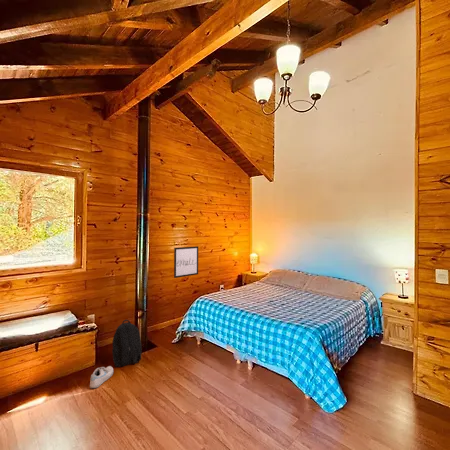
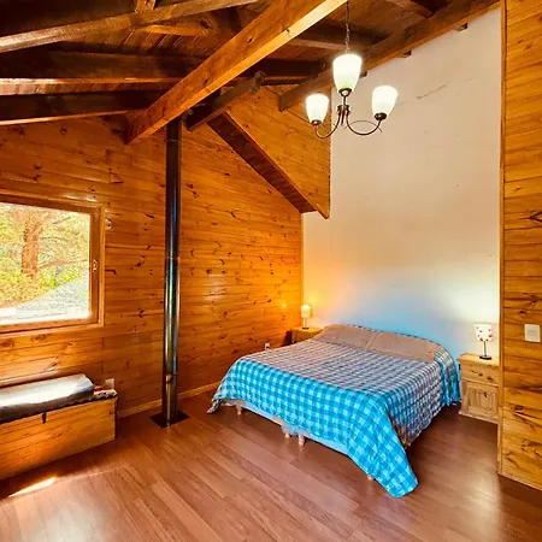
- wall art (186, 261)
- shoe (101, 373)
- backpack (126, 340)
